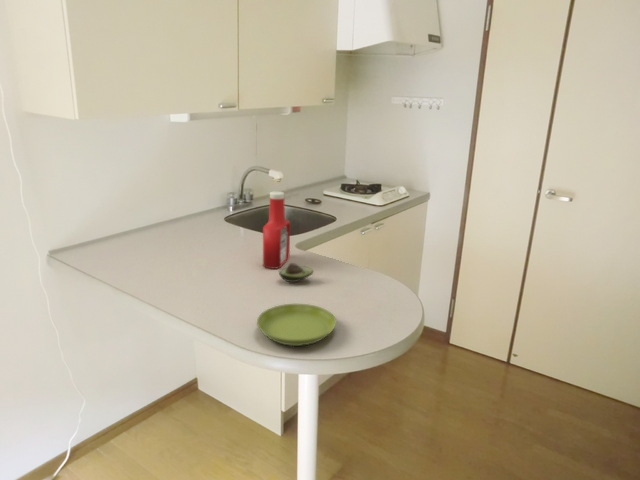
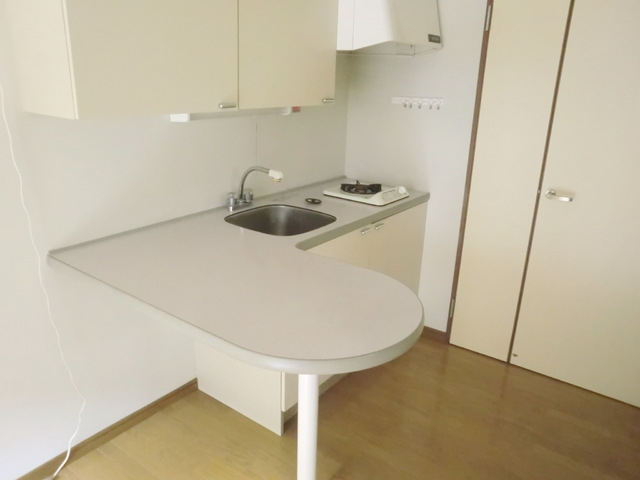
- saucer (296, 325)
- soap bottle (276, 228)
- fruit (295, 272)
